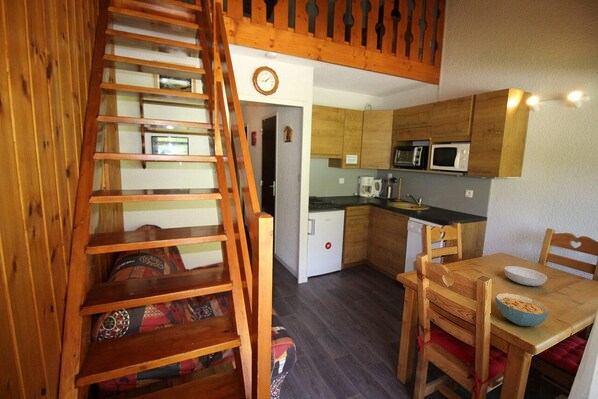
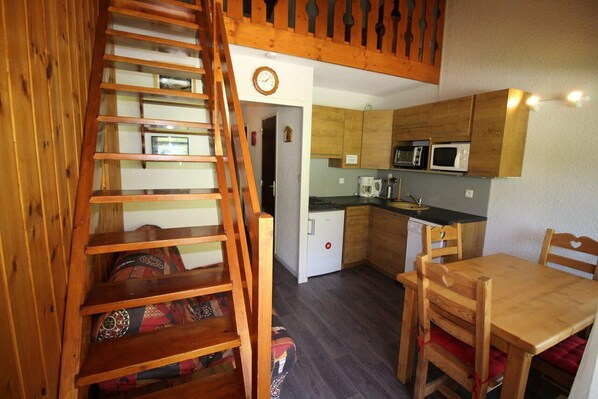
- serving bowl (524, 277)
- cereal bowl (519, 312)
